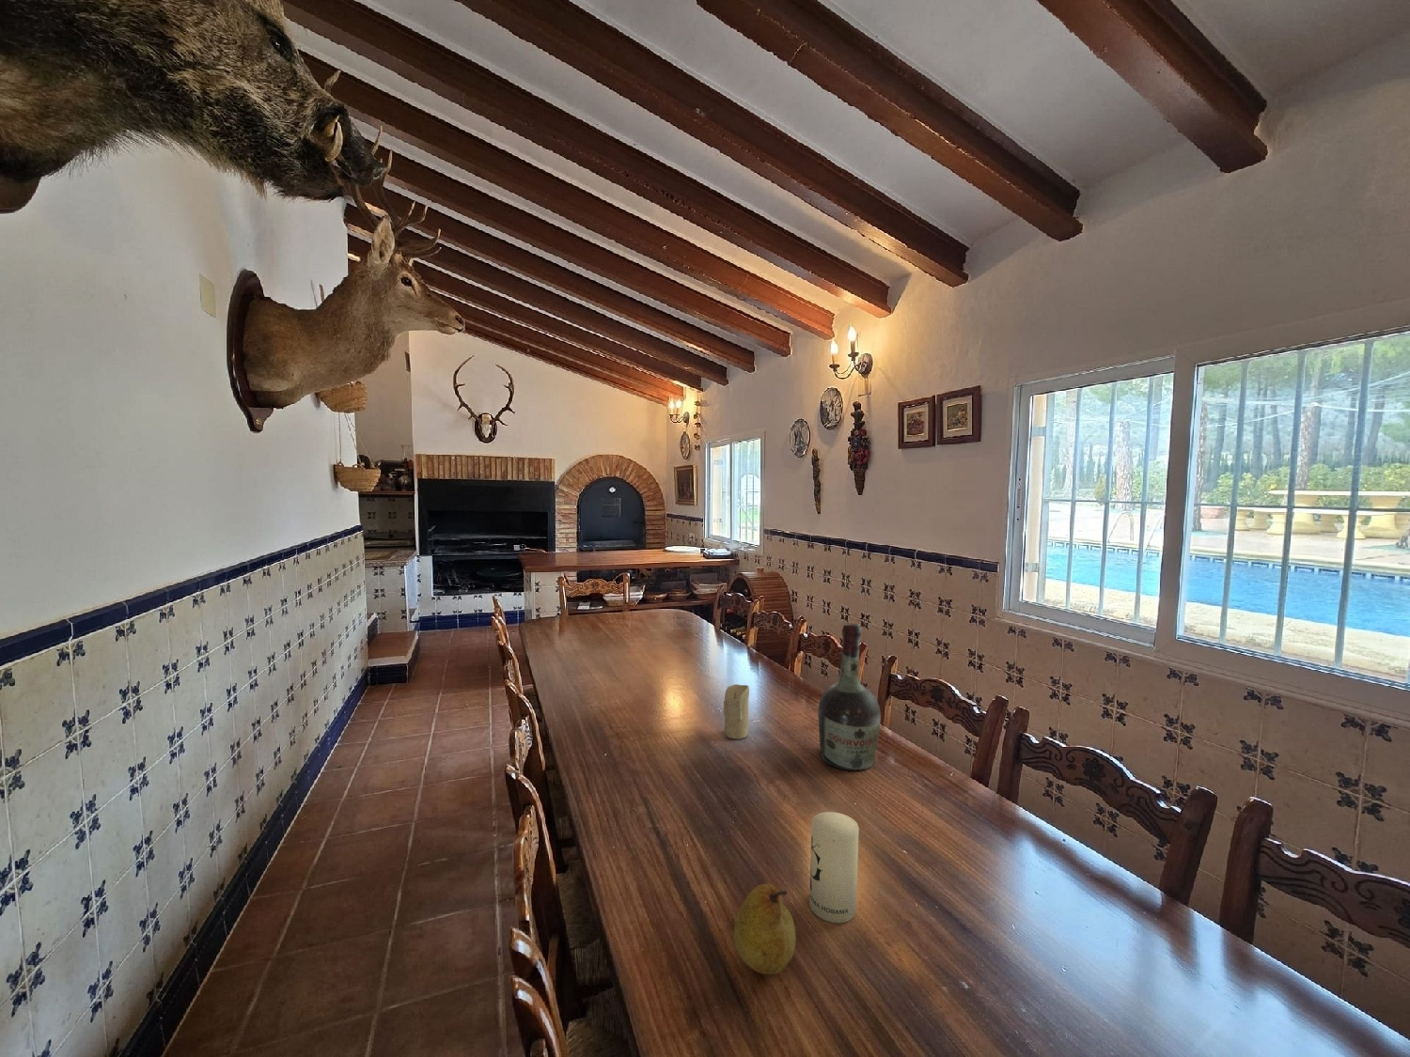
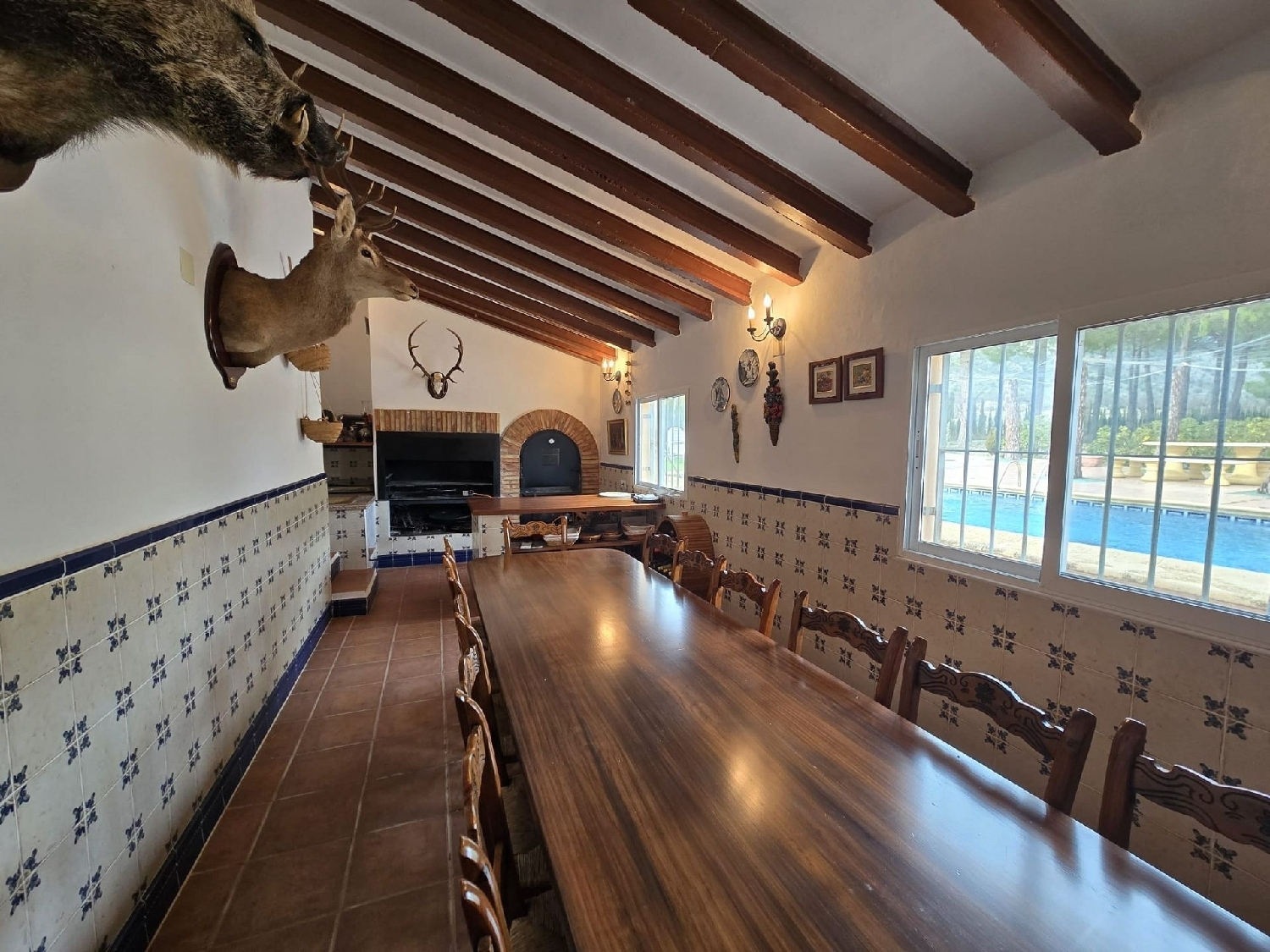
- candle (736, 711)
- fruit (764, 920)
- cognac bottle (849, 692)
- candle (833, 865)
